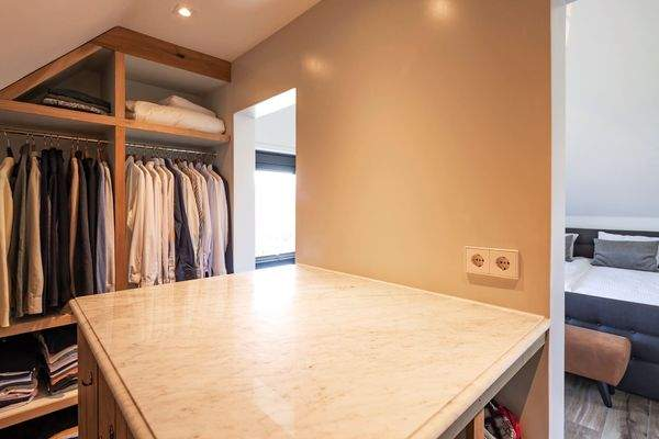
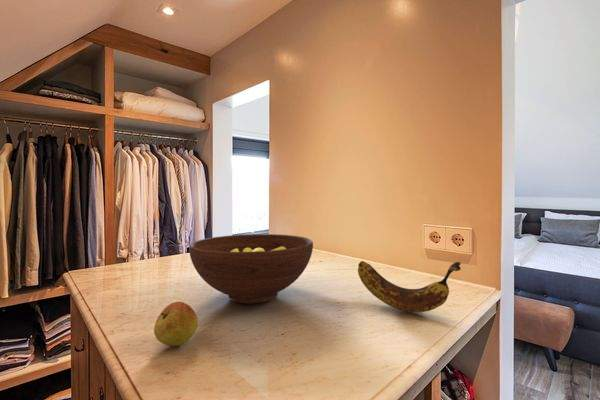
+ banana (405, 288)
+ fruit bowl (253, 269)
+ apple (176, 323)
